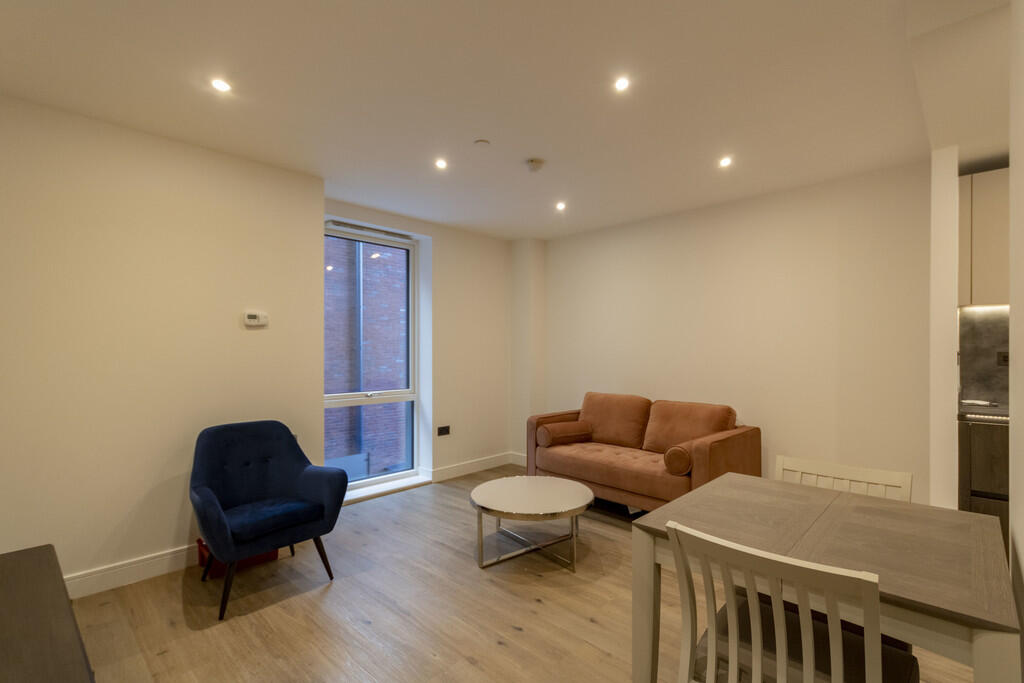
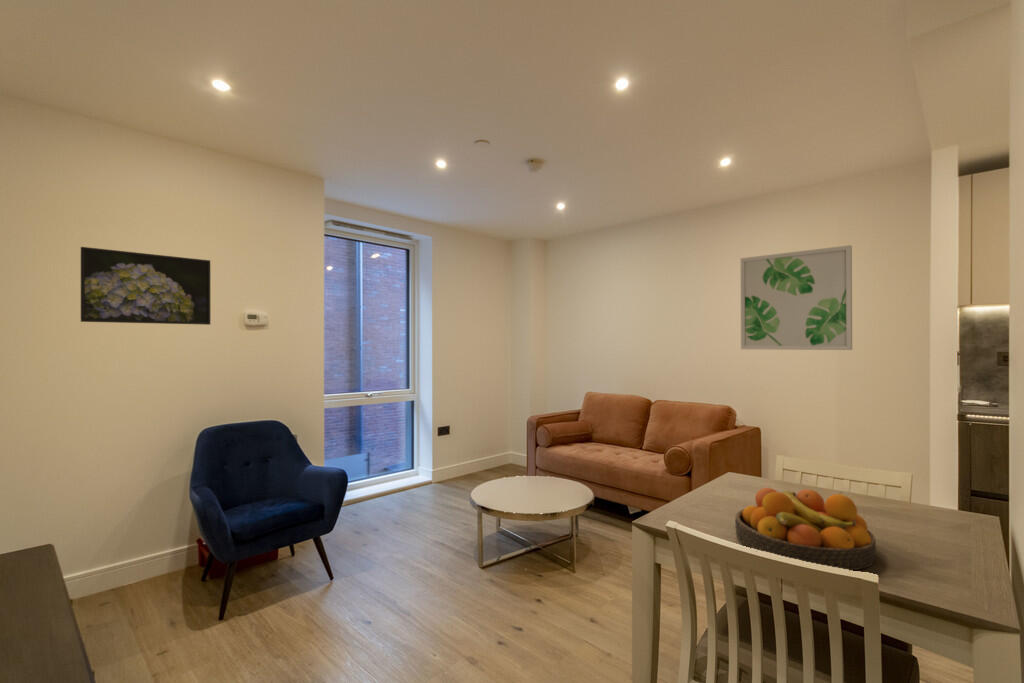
+ fruit bowl (801, 517)
+ wall art (792, 301)
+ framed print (150, 288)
